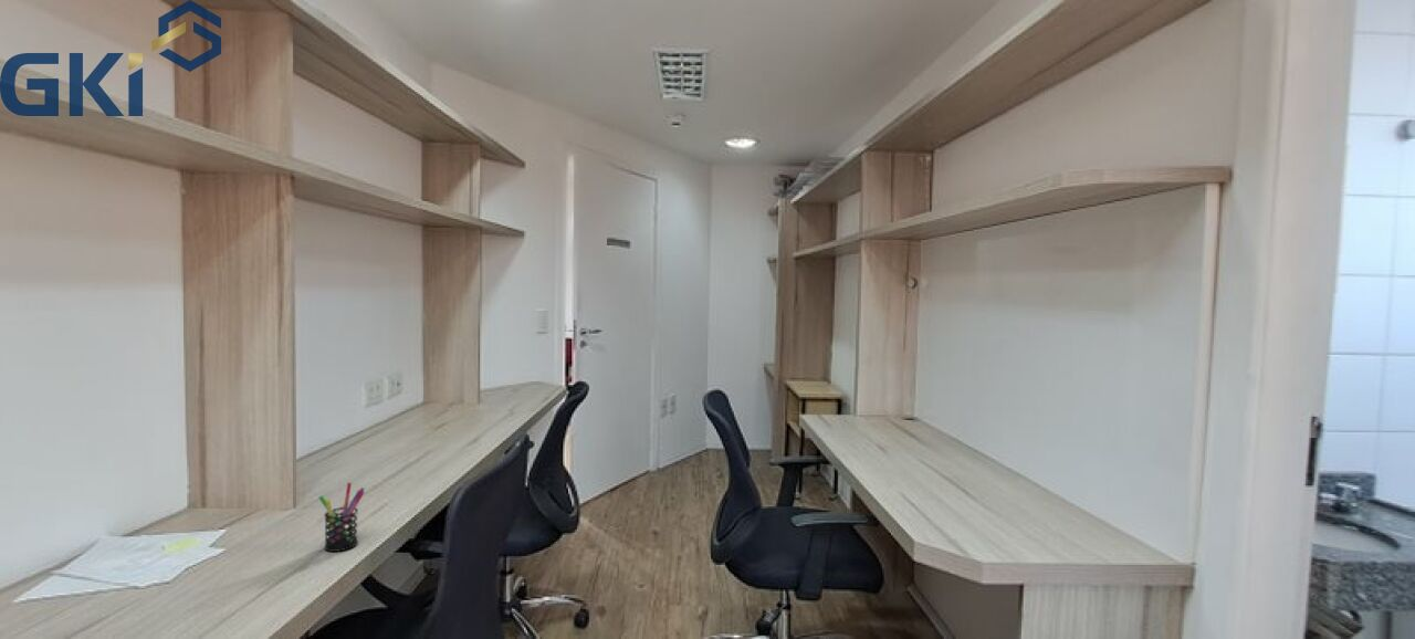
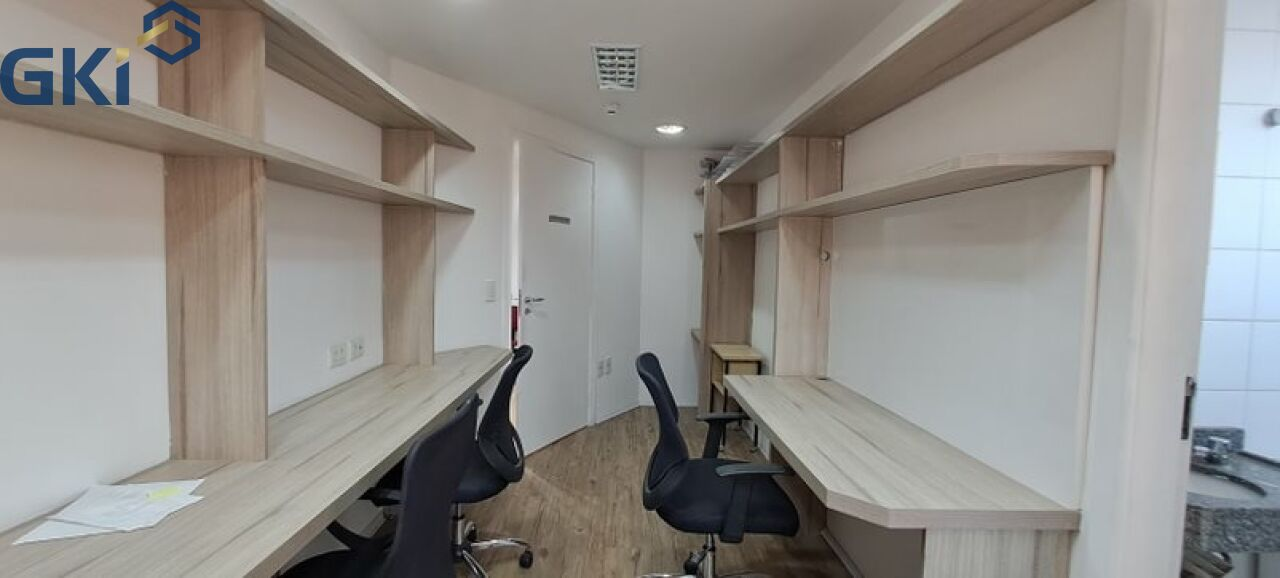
- pen holder (338, 516)
